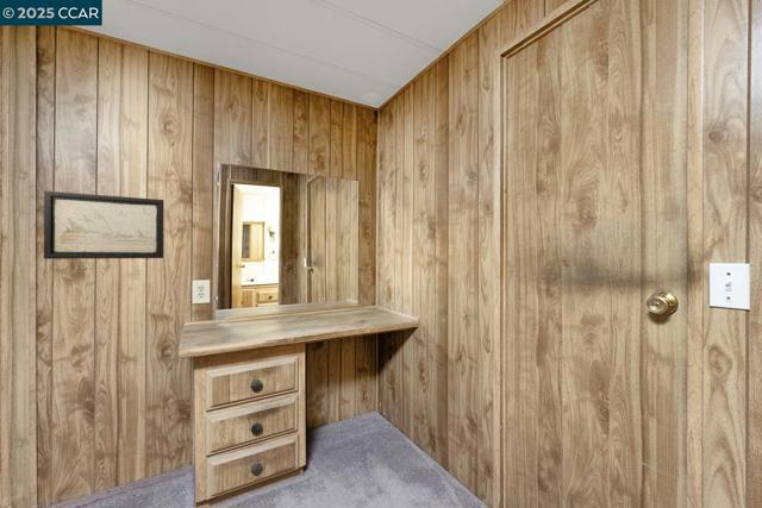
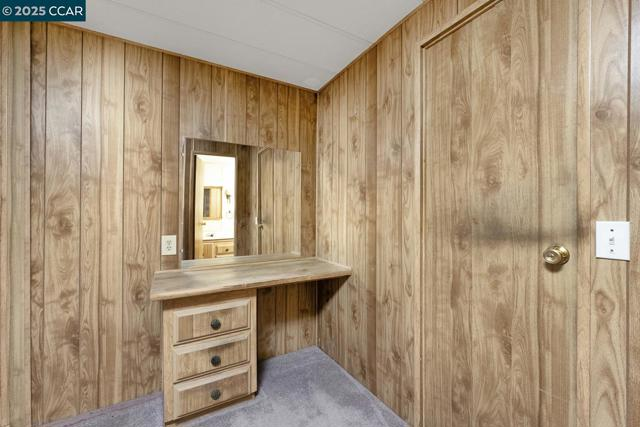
- wall art (108, 226)
